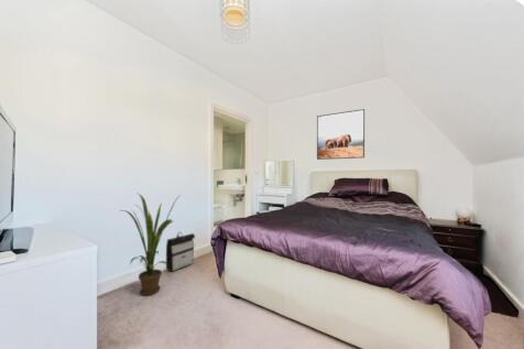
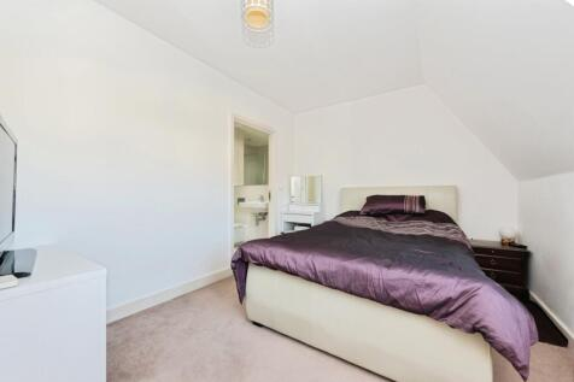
- house plant (144, 242)
- backpack (179, 249)
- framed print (339, 135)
